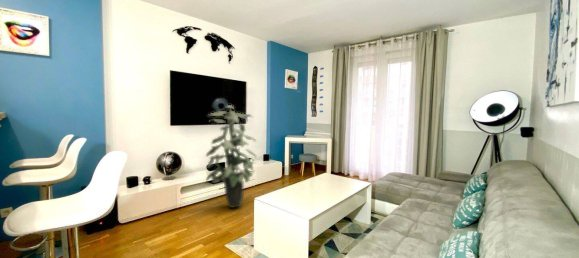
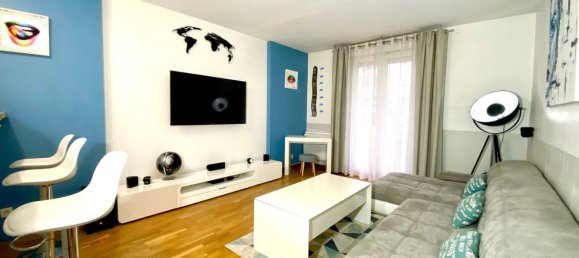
- indoor plant (230, 155)
